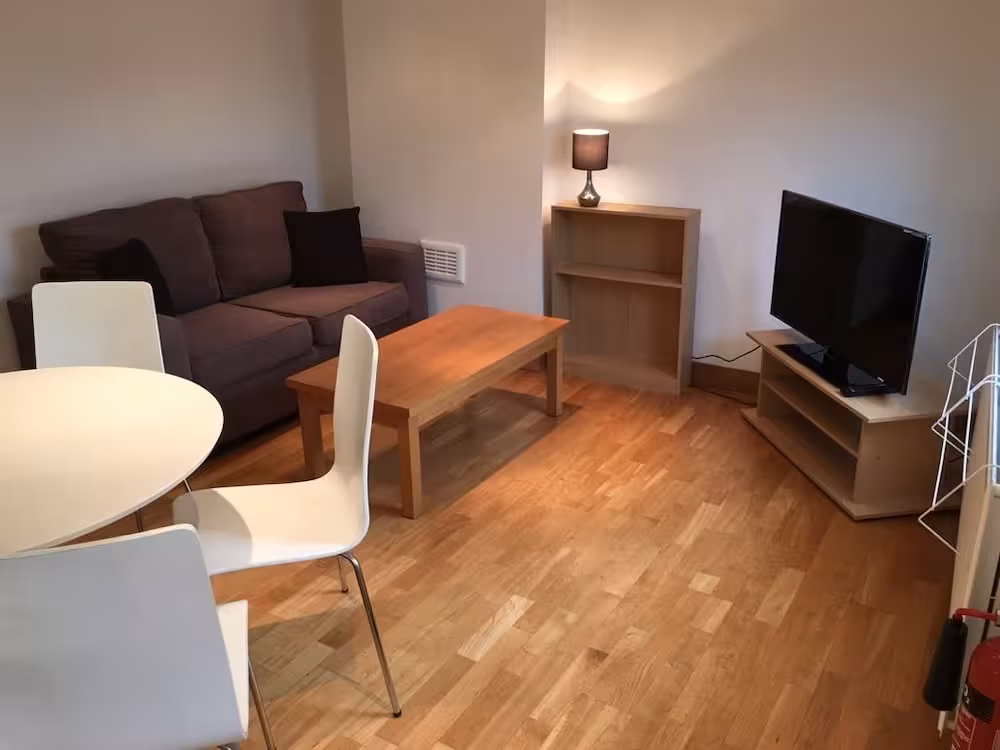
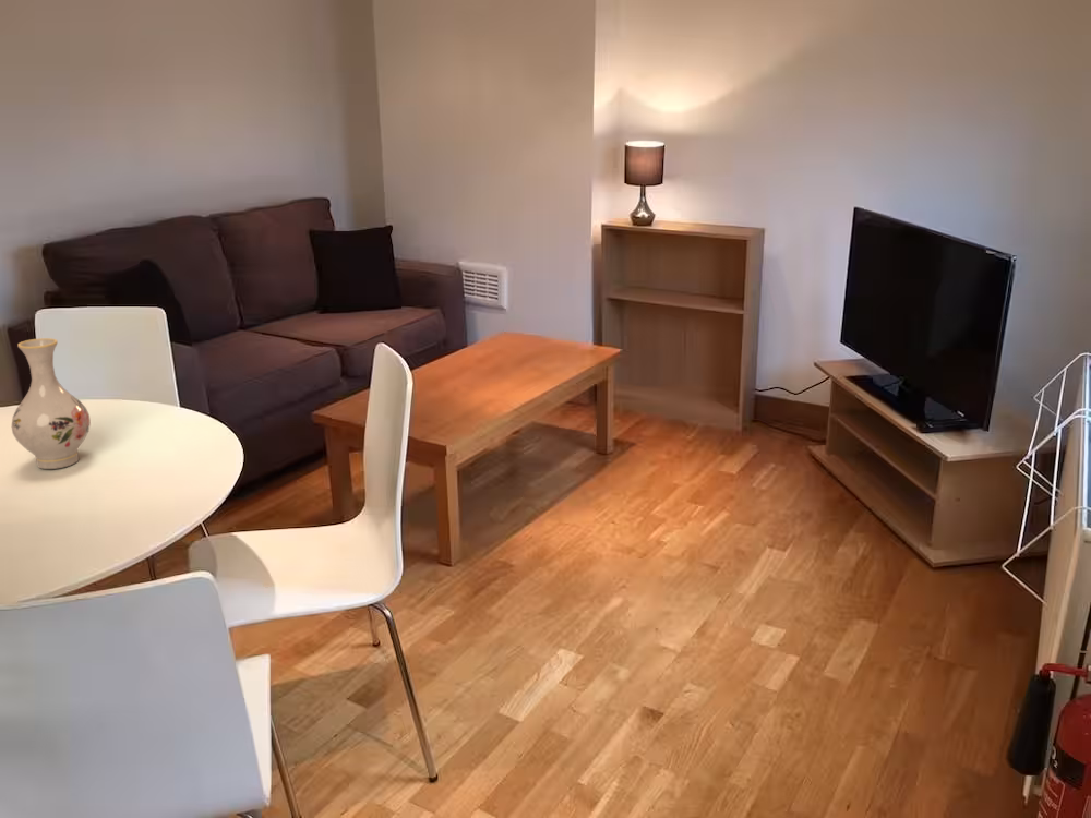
+ vase (48, 404)
